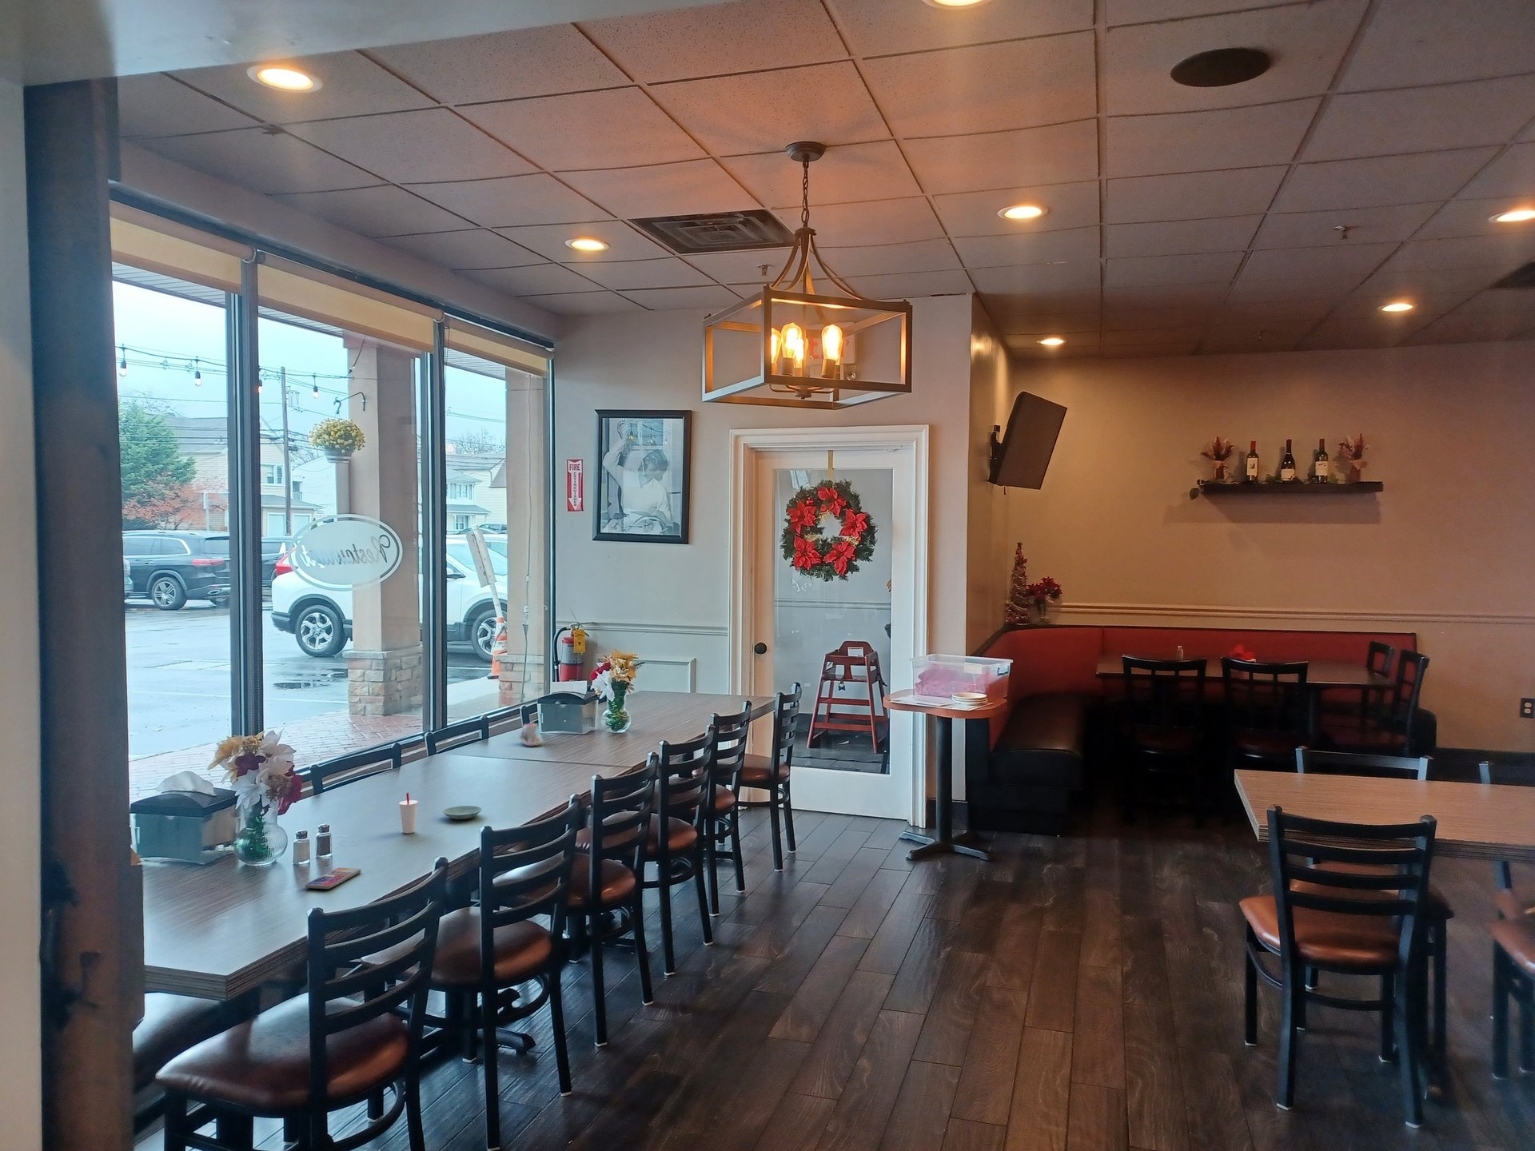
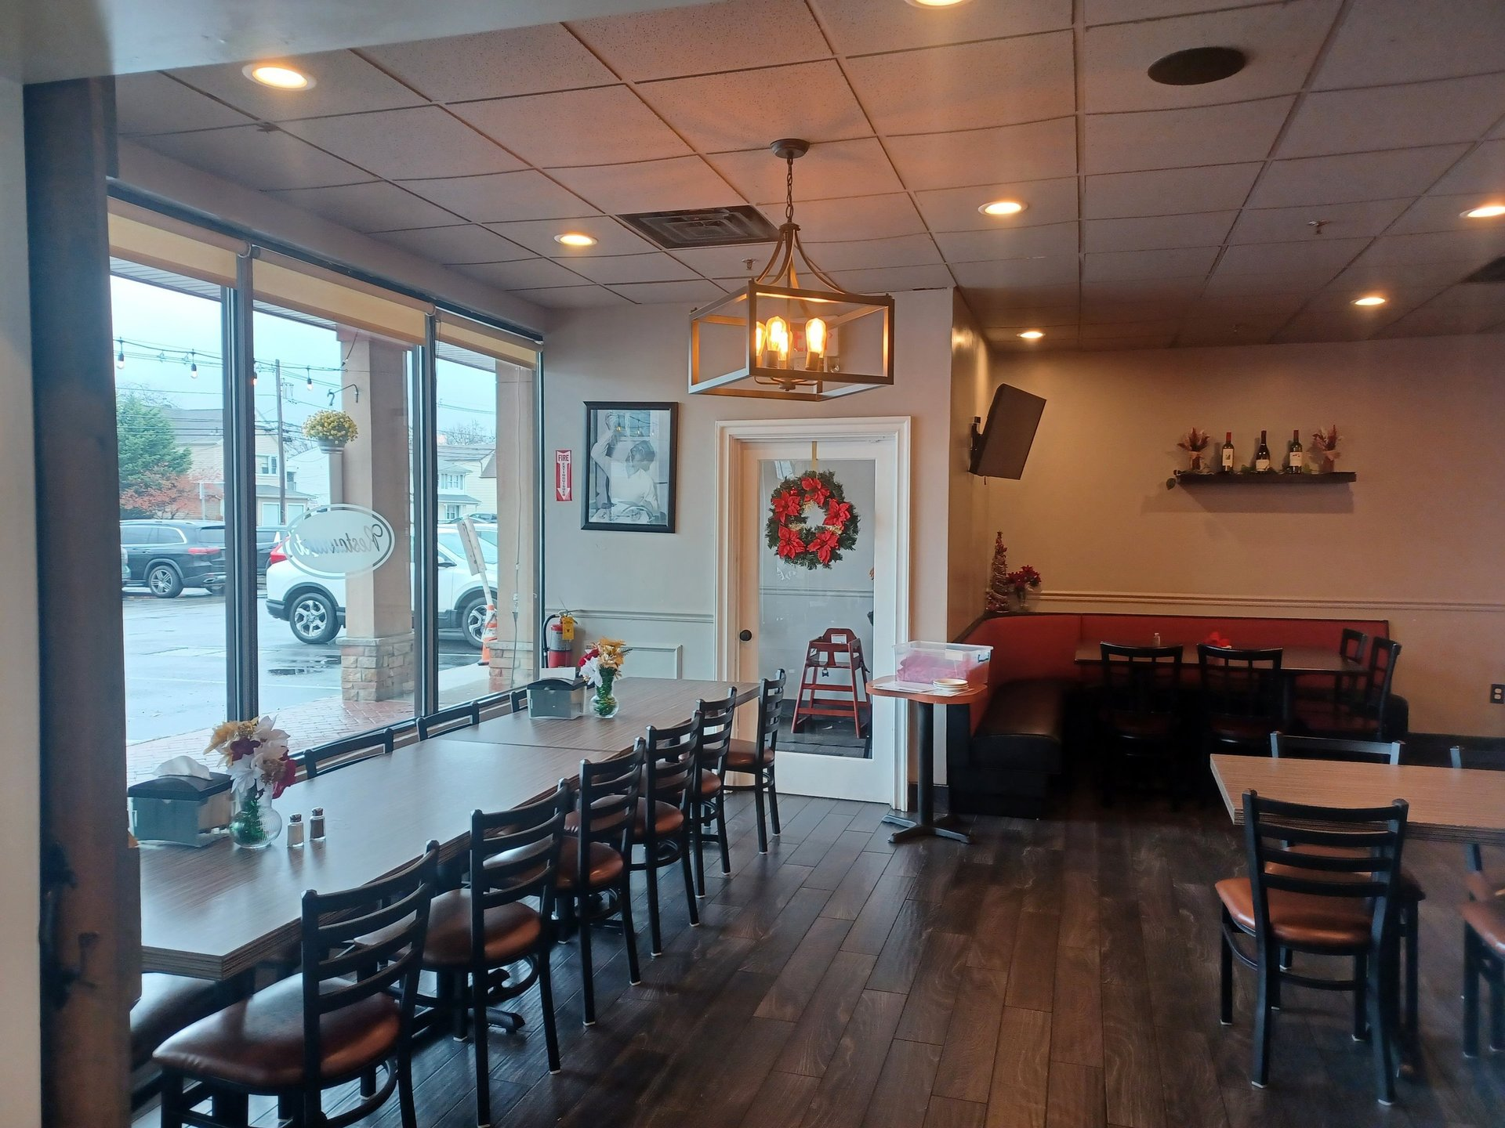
- candle (529, 731)
- saucer (462, 812)
- cup (409, 811)
- smartphone (334, 878)
